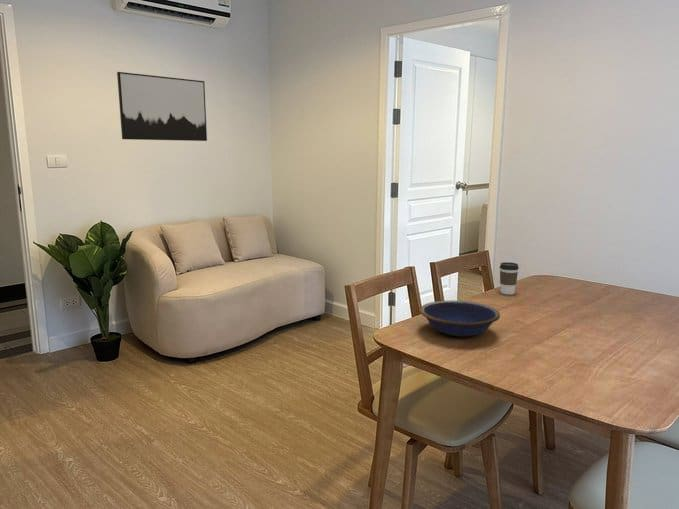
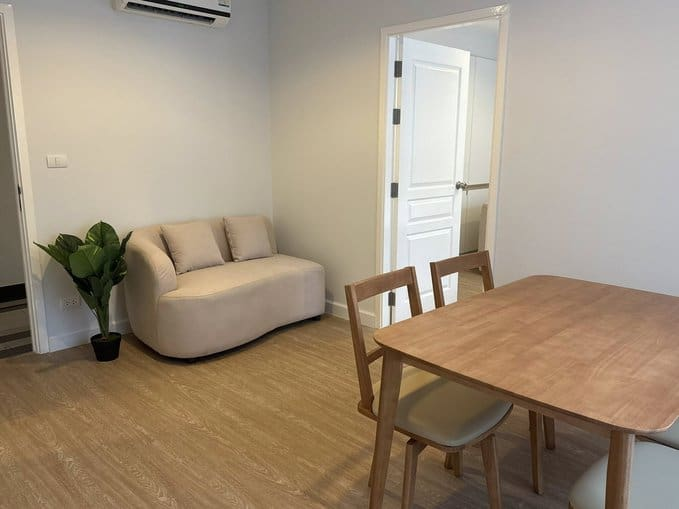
- bowl (459, 321)
- coffee cup (508, 278)
- wall art (165, 108)
